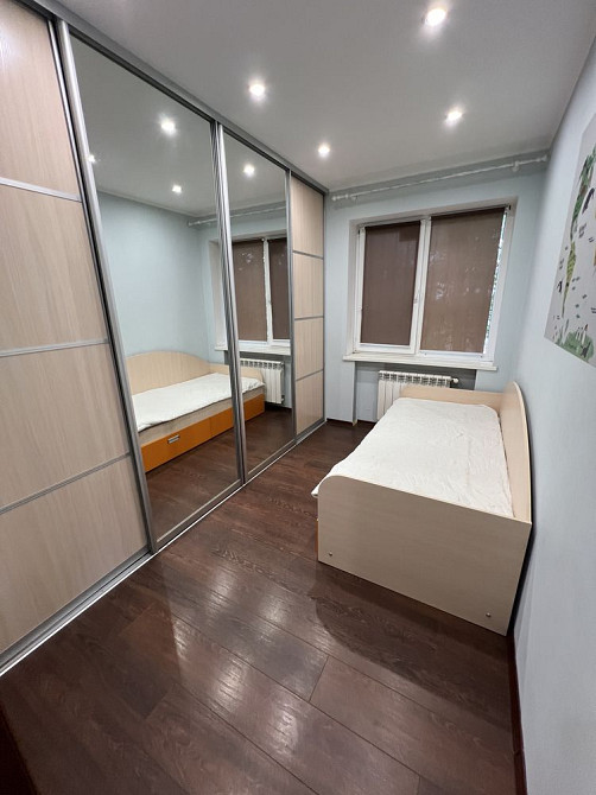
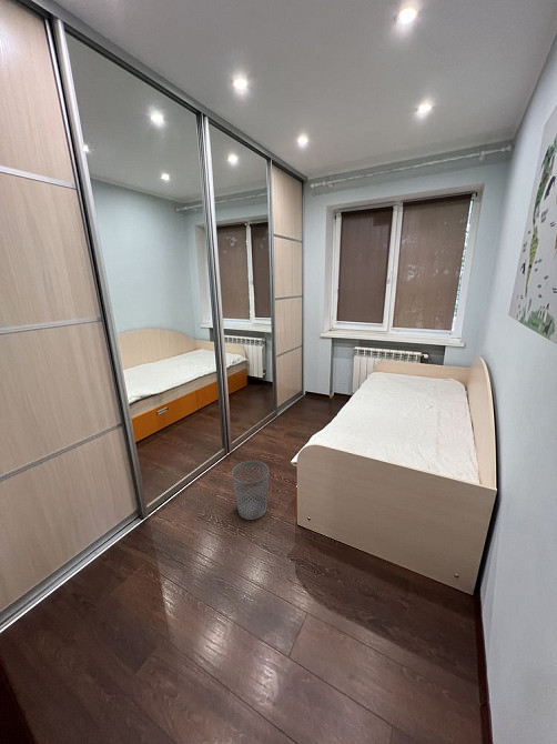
+ wastebasket (251, 490)
